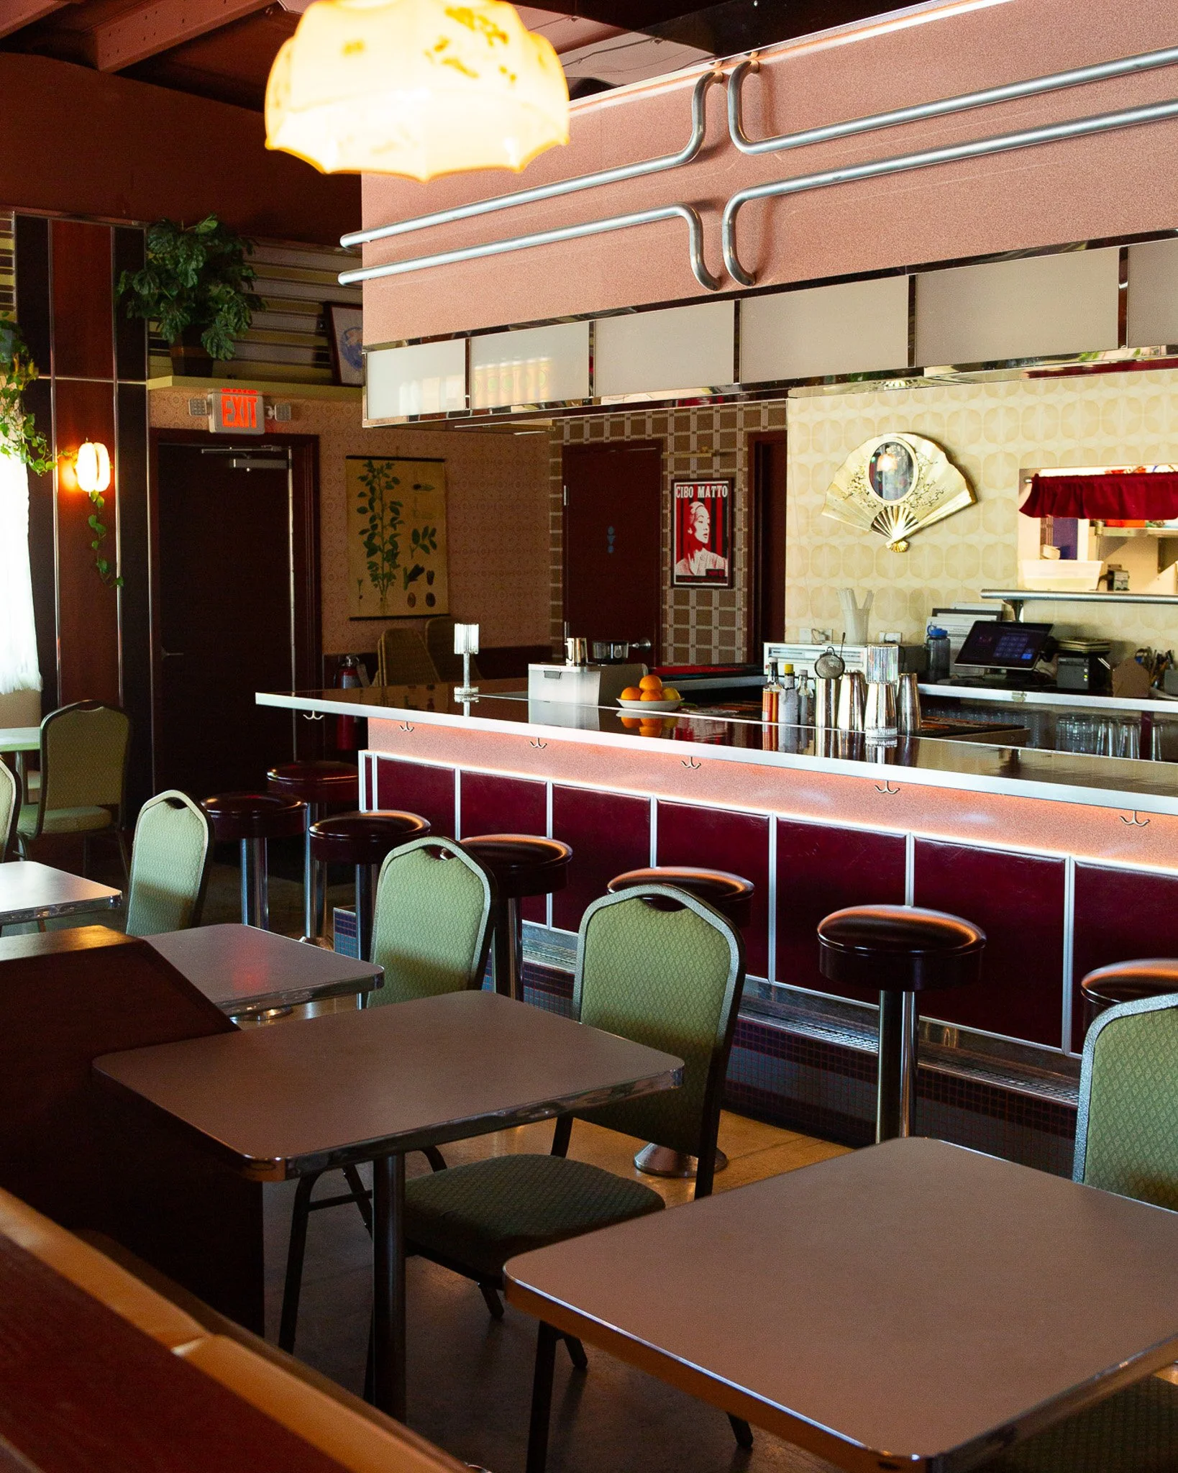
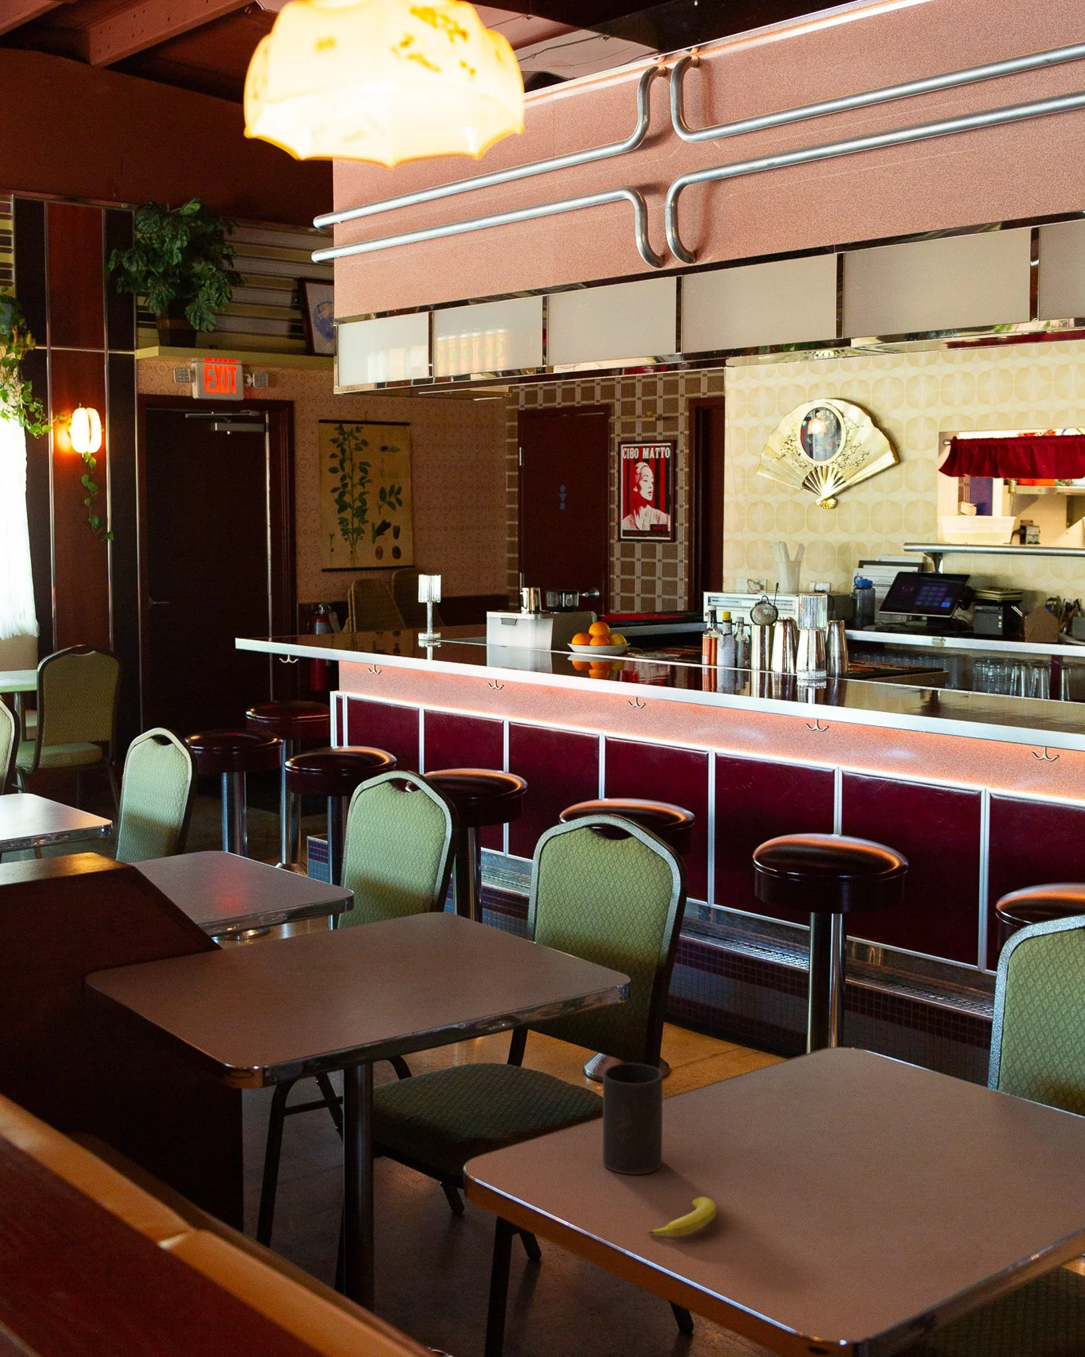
+ banana (690, 1214)
+ cup (632, 1118)
